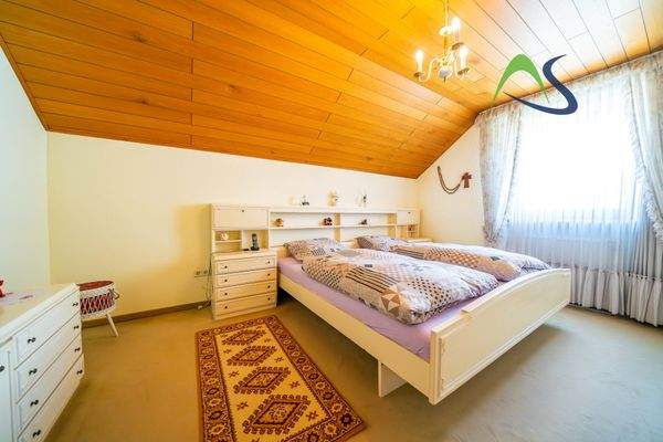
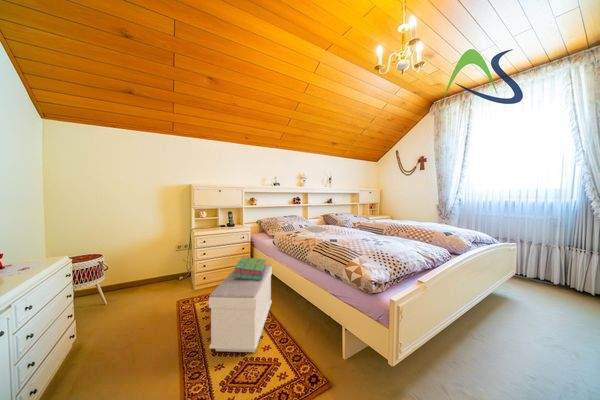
+ bench (245, 301)
+ stack of books (250, 269)
